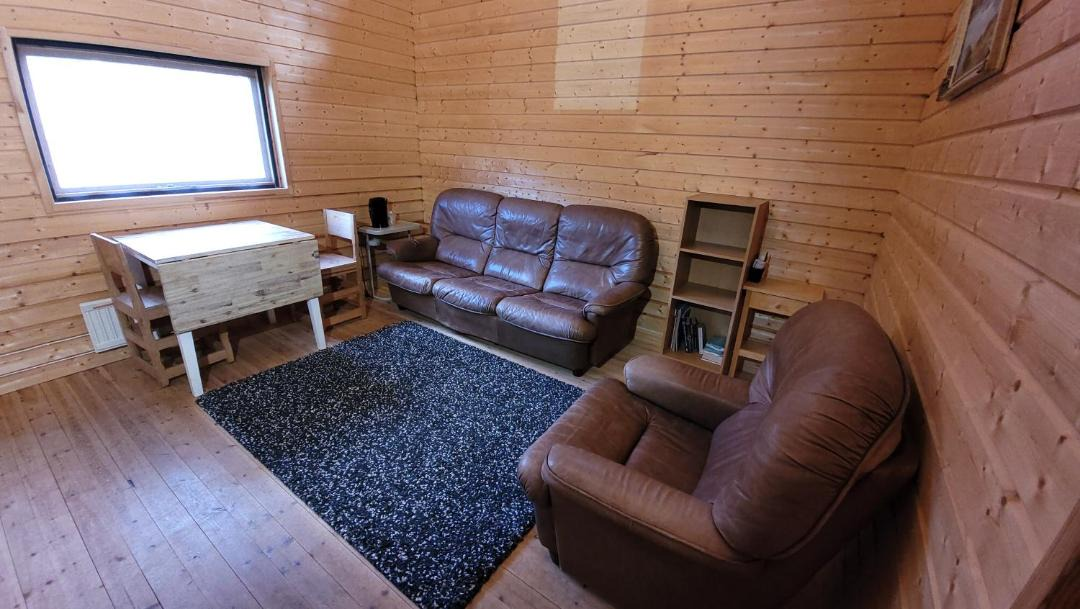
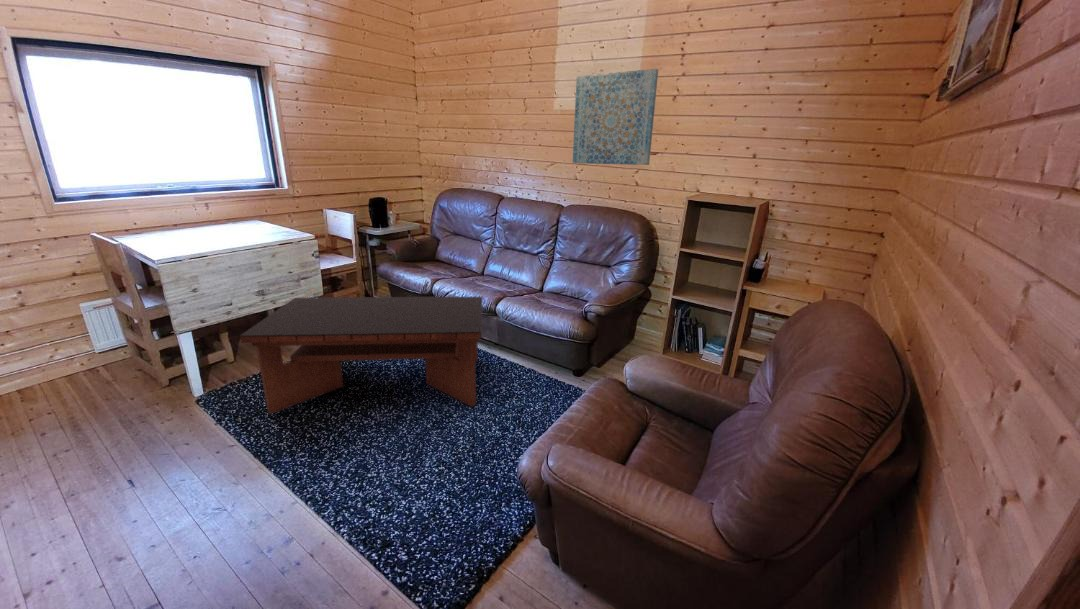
+ wall art (612, 119)
+ coffee table (382, 350)
